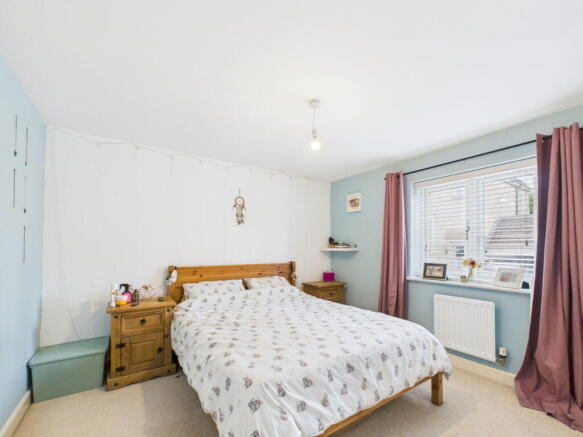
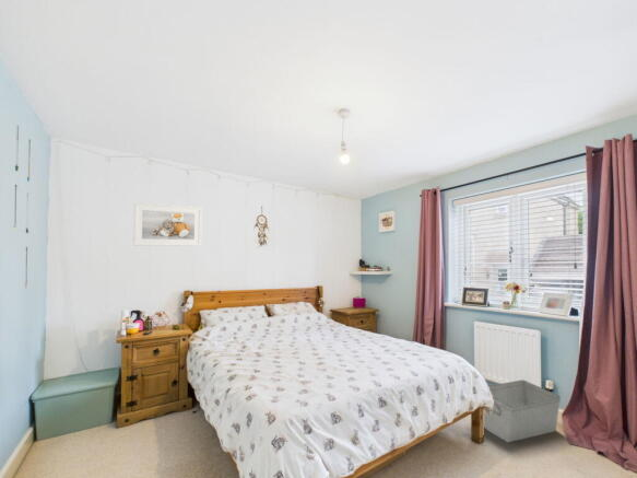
+ storage bin (518, 410)
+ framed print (169, 225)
